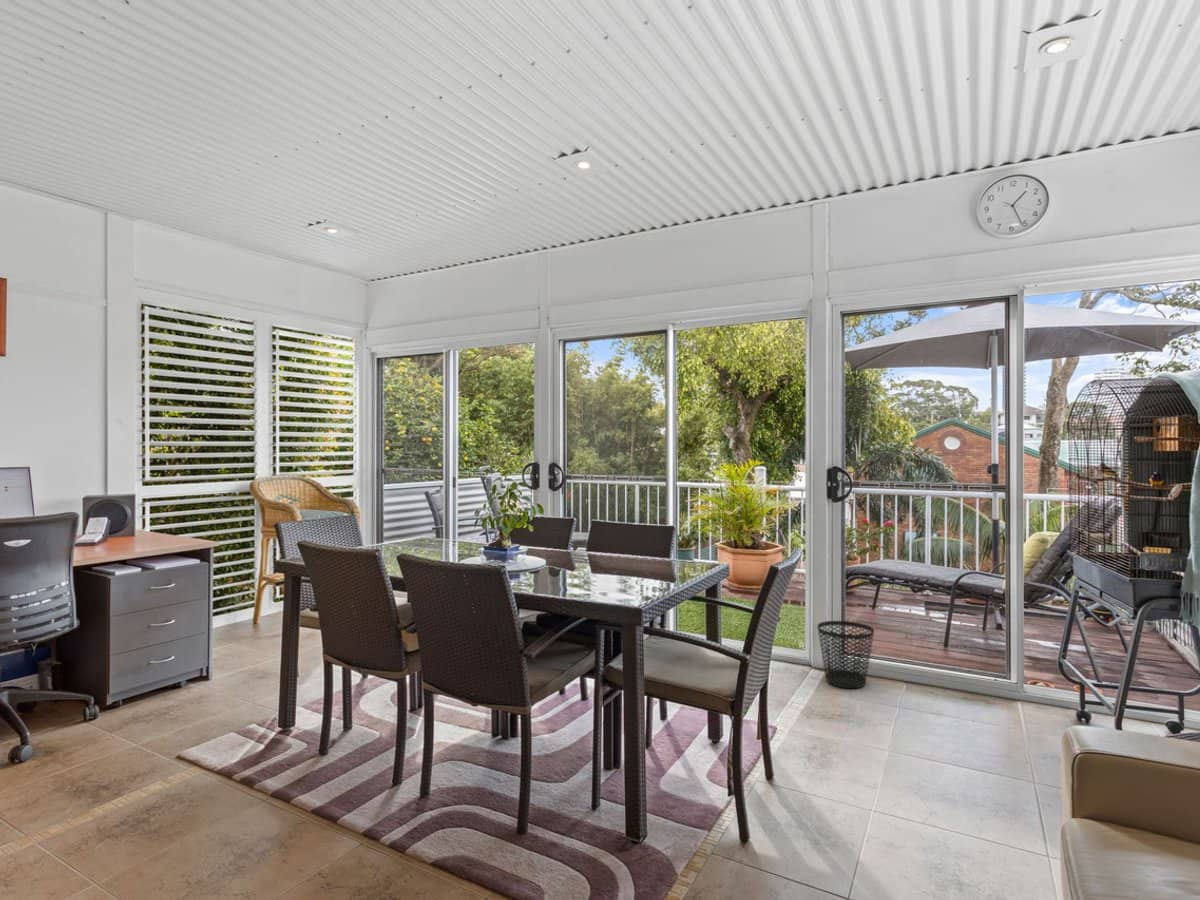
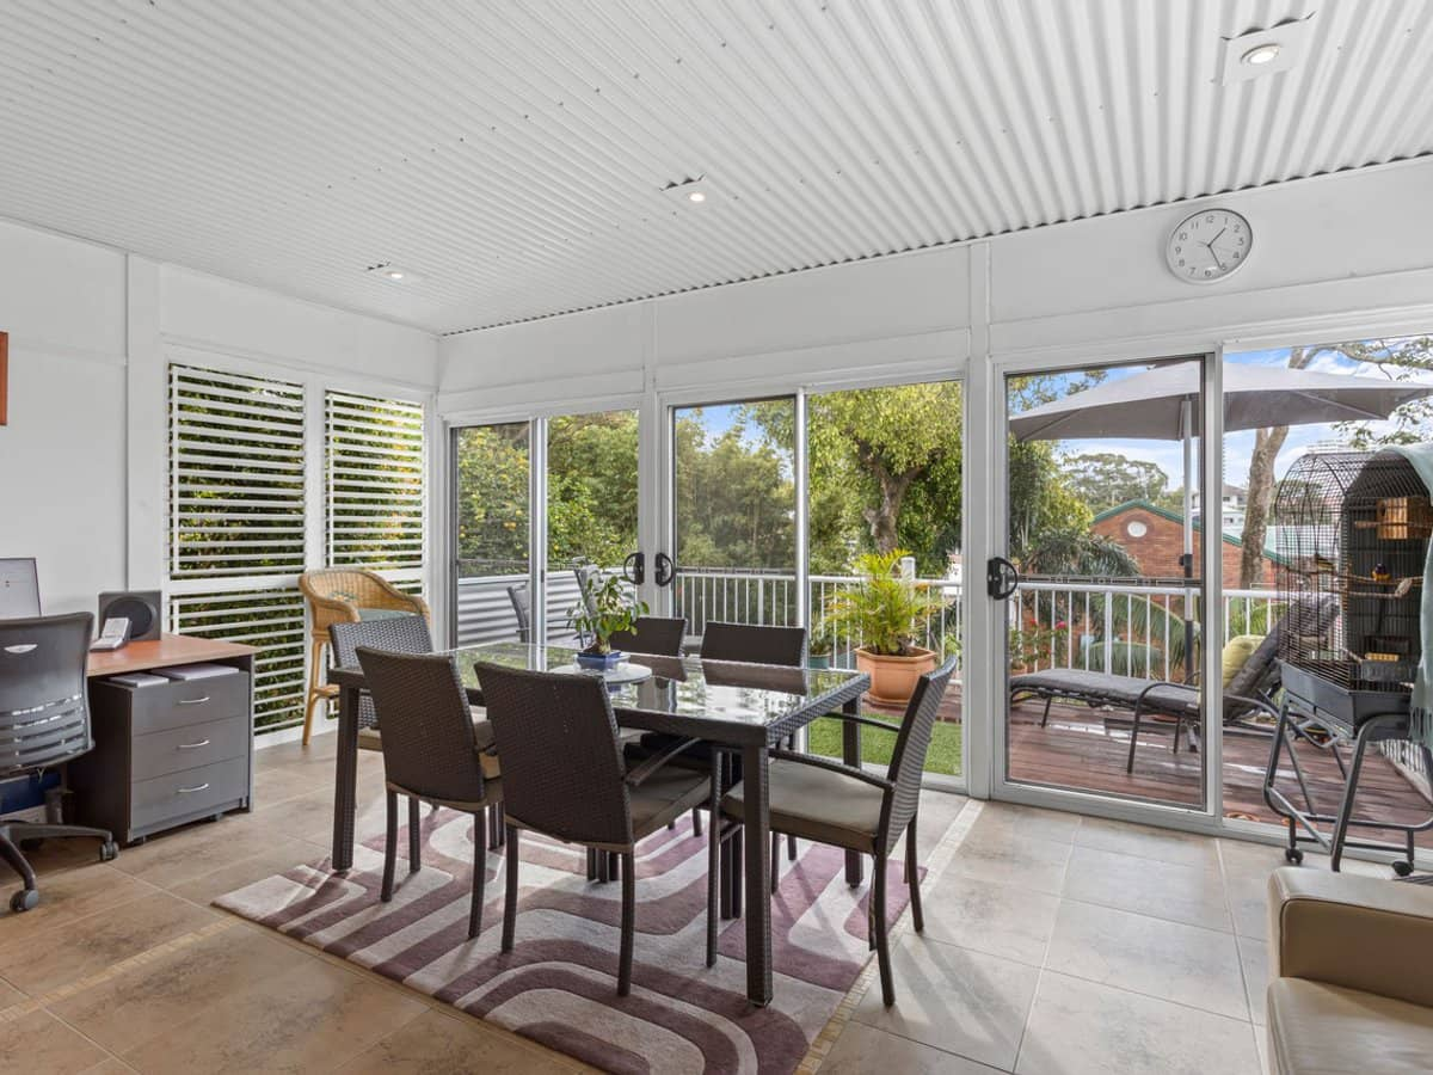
- wastebasket (844, 655)
